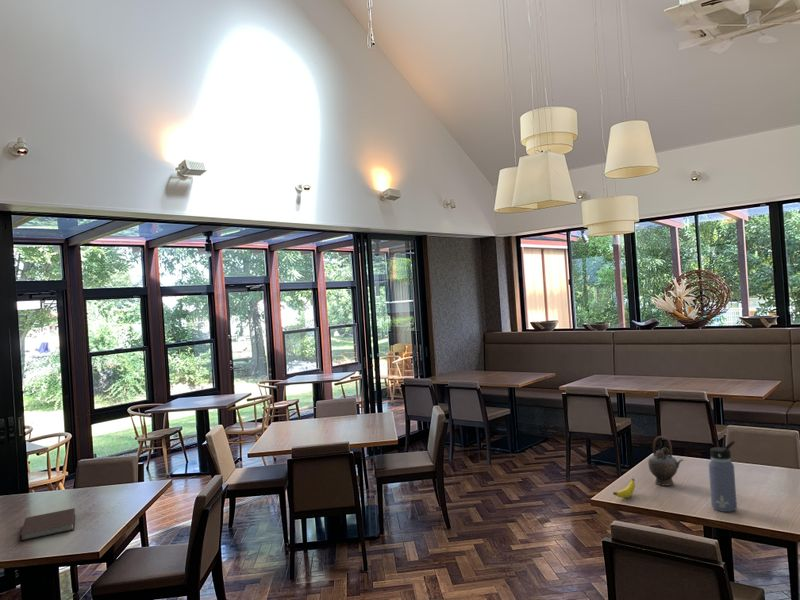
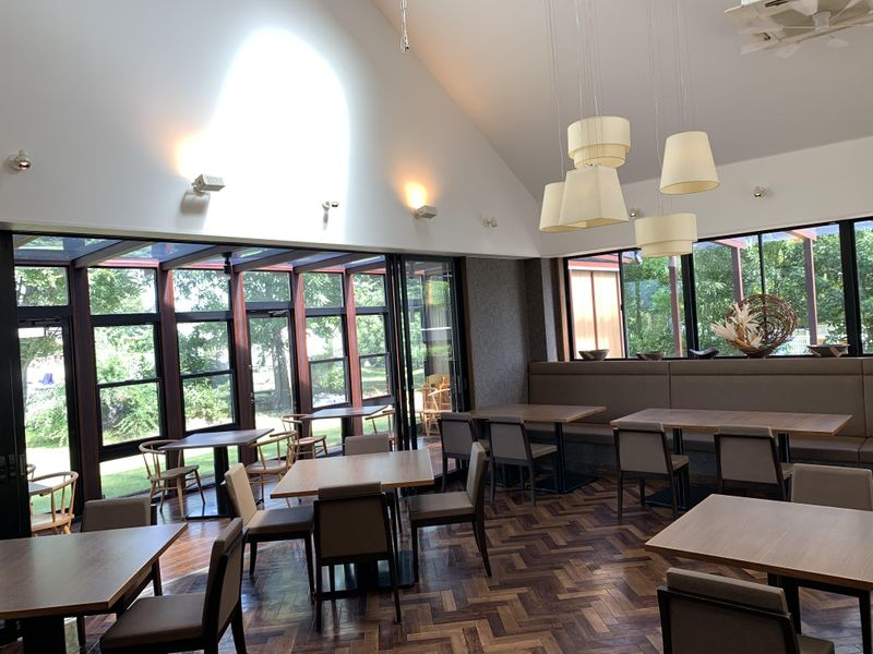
- water bottle (723, 474)
- banana (627, 490)
- notebook (49, 523)
- teapot (665, 460)
